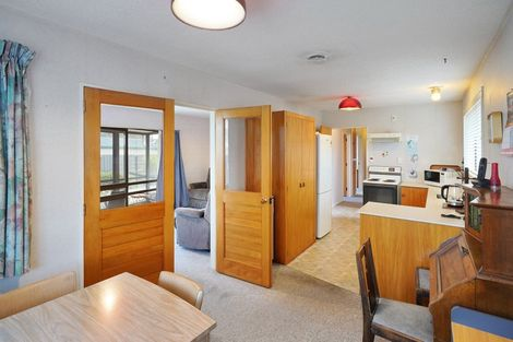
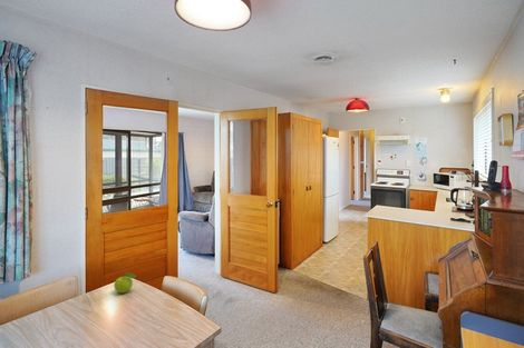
+ fruit (126, 282)
